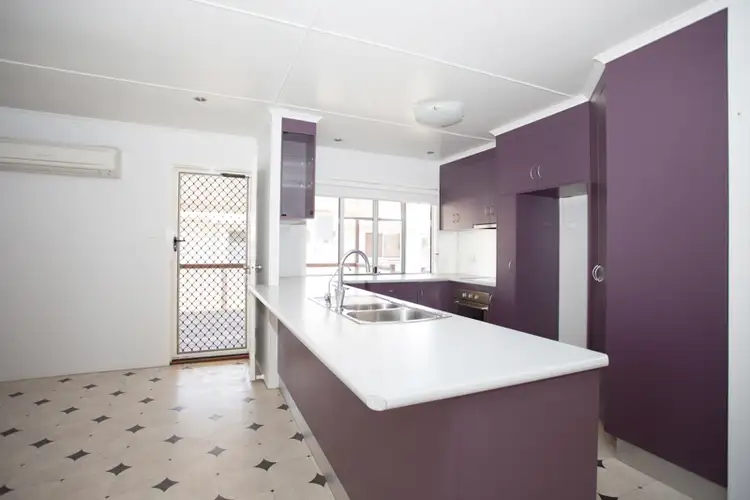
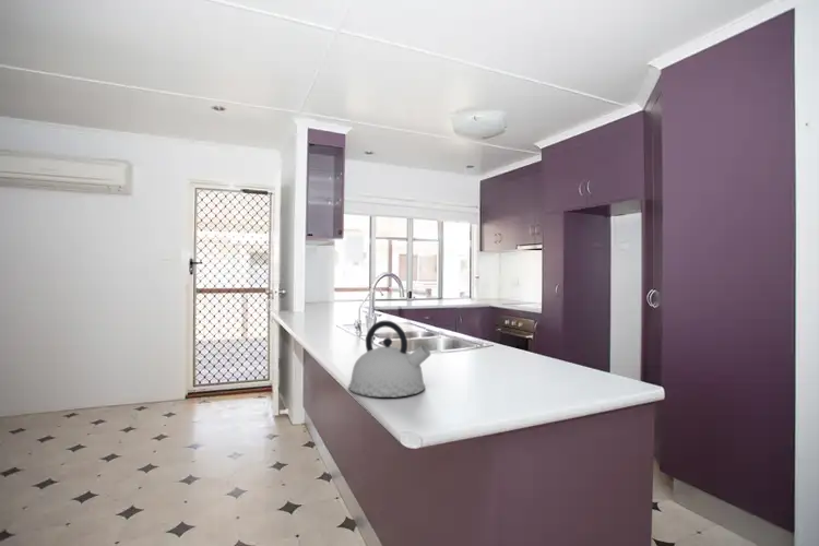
+ kettle (390, 354)
